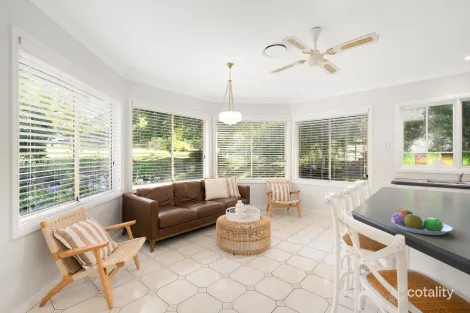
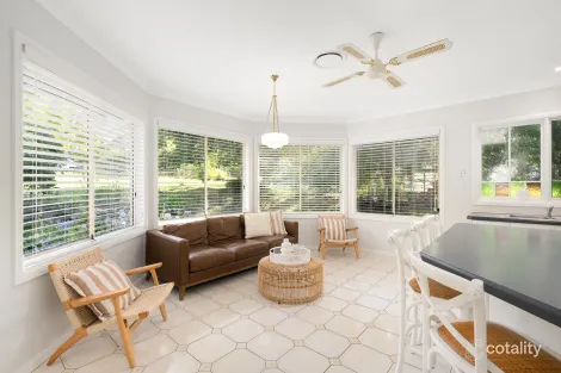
- fruit bowl (420, 219)
